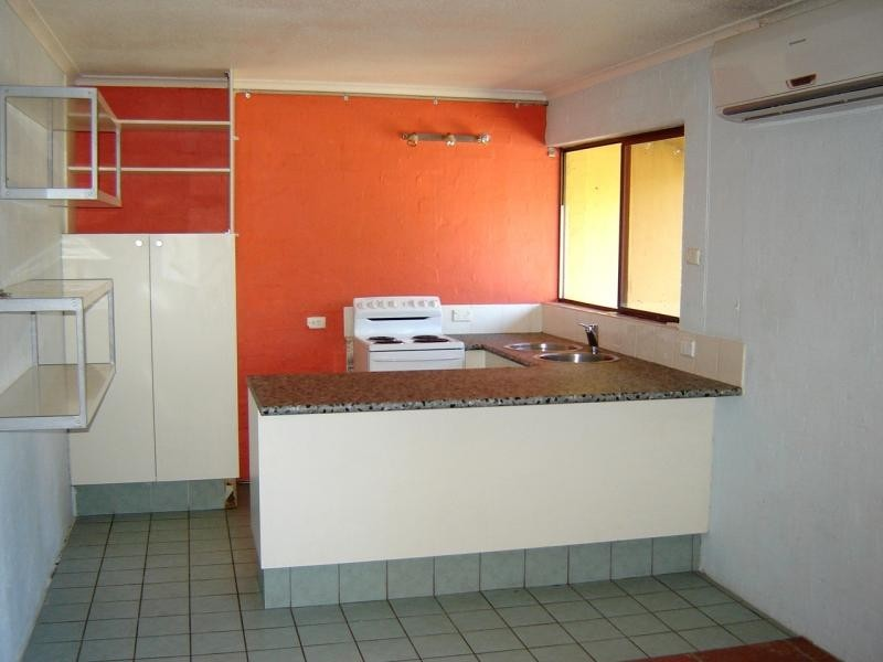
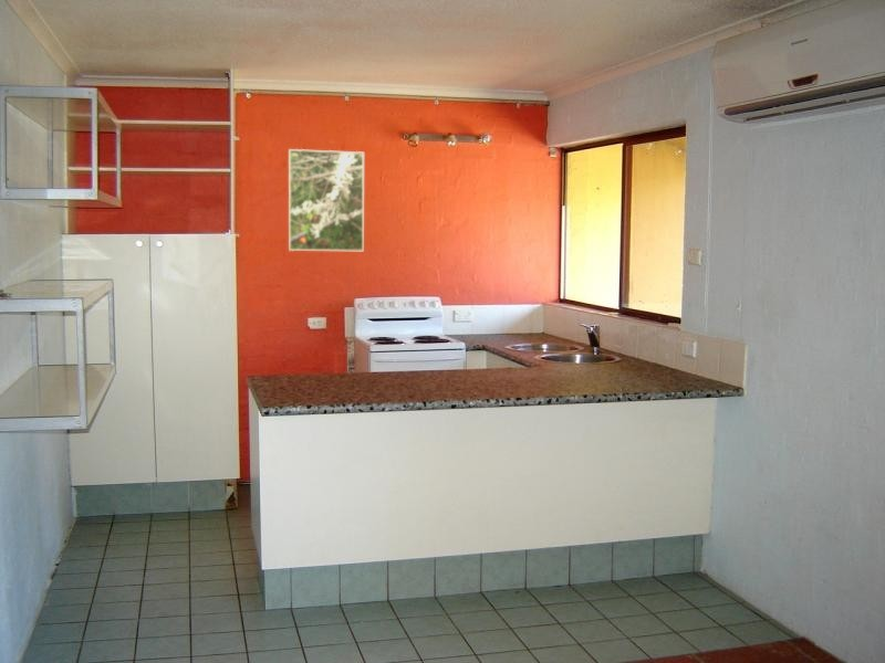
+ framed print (326, 200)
